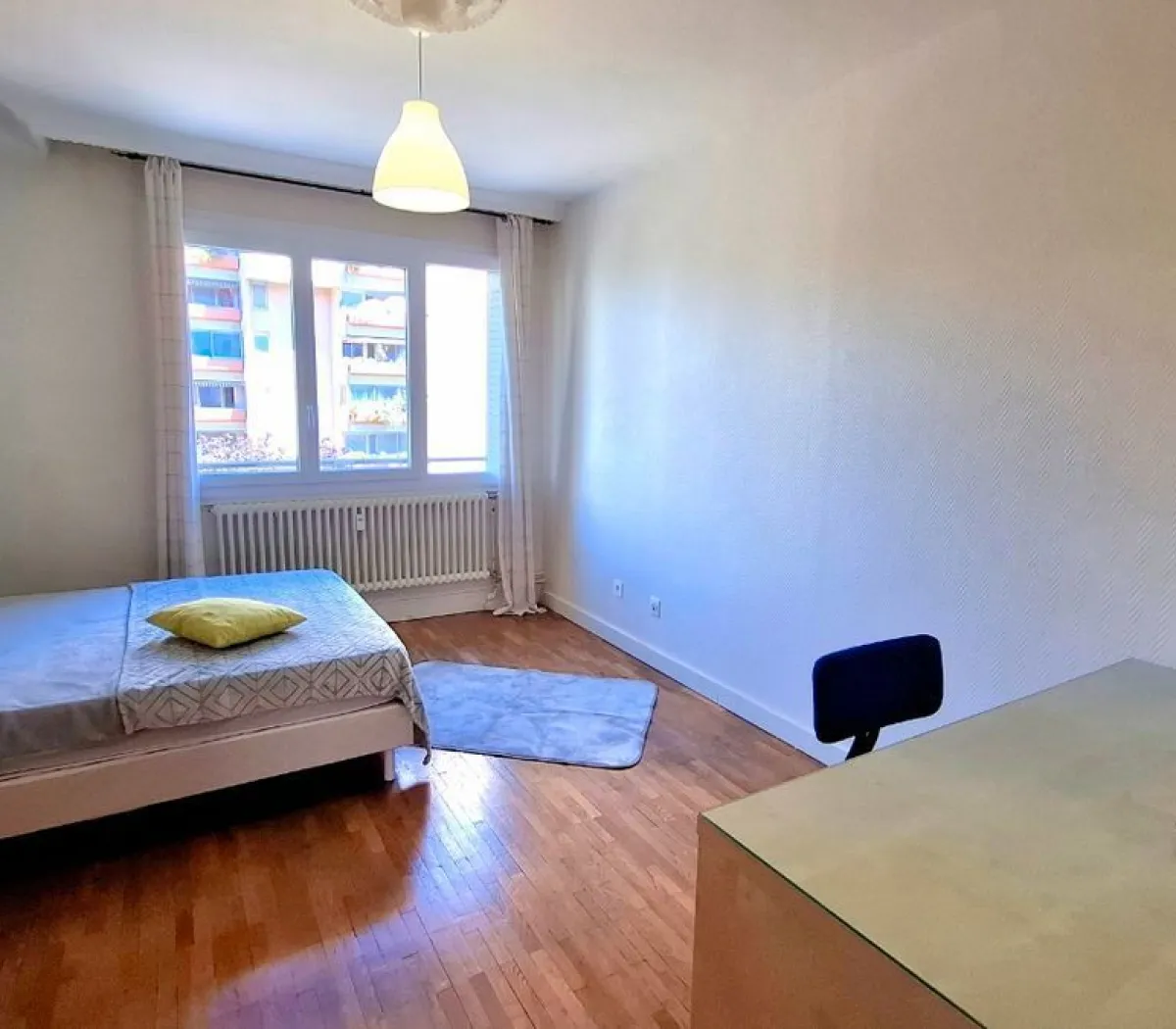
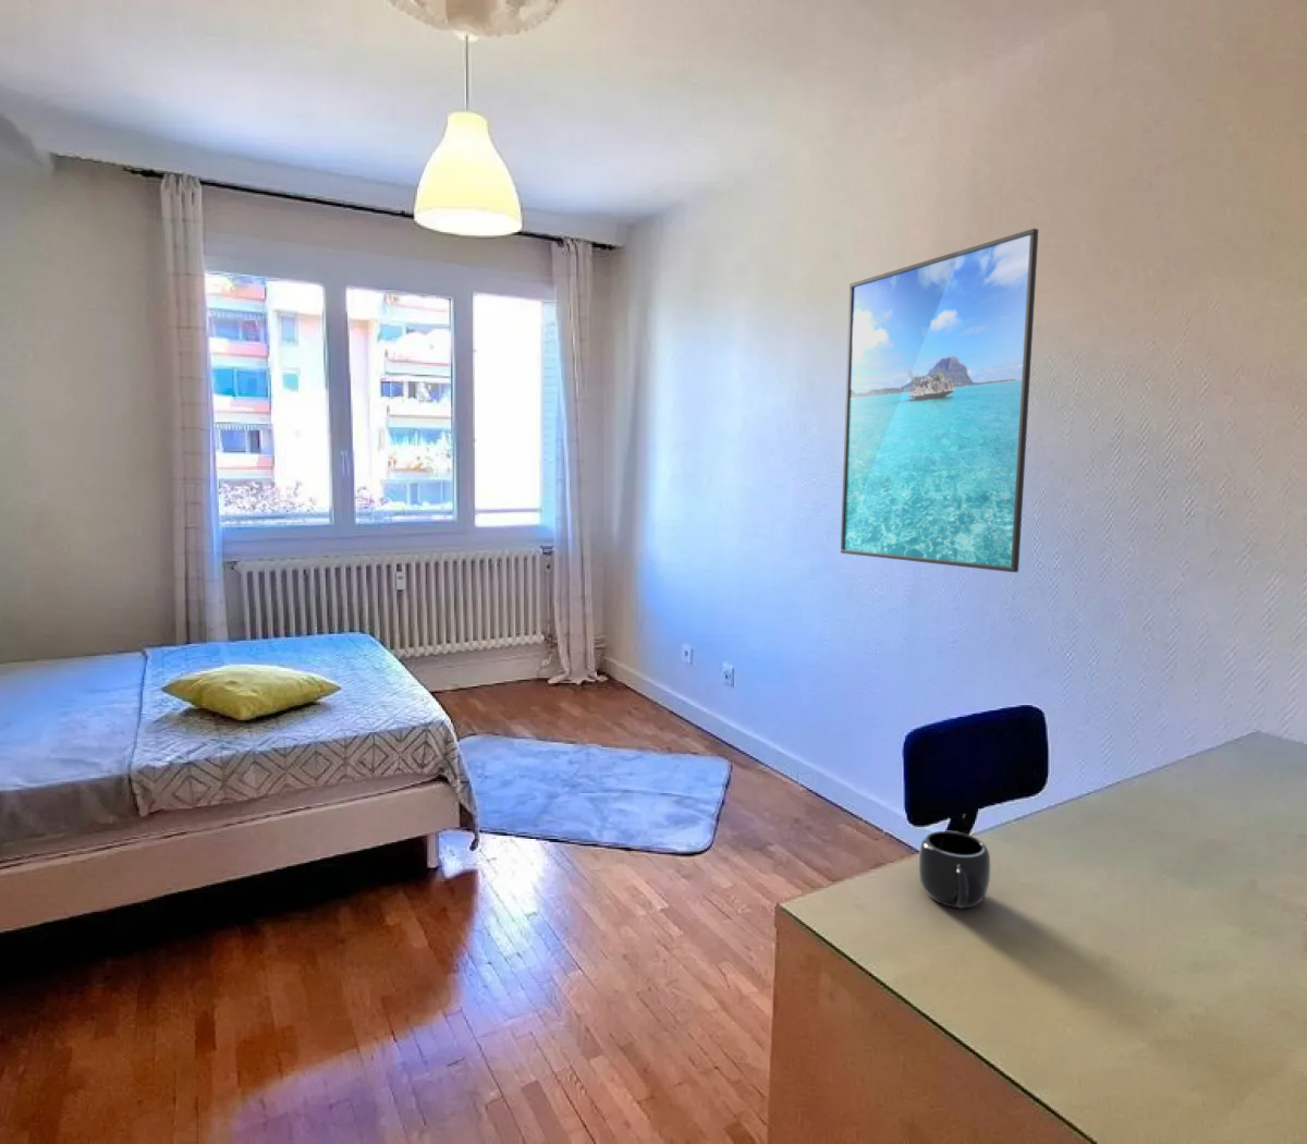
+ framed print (925, 412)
+ mug (950, 872)
